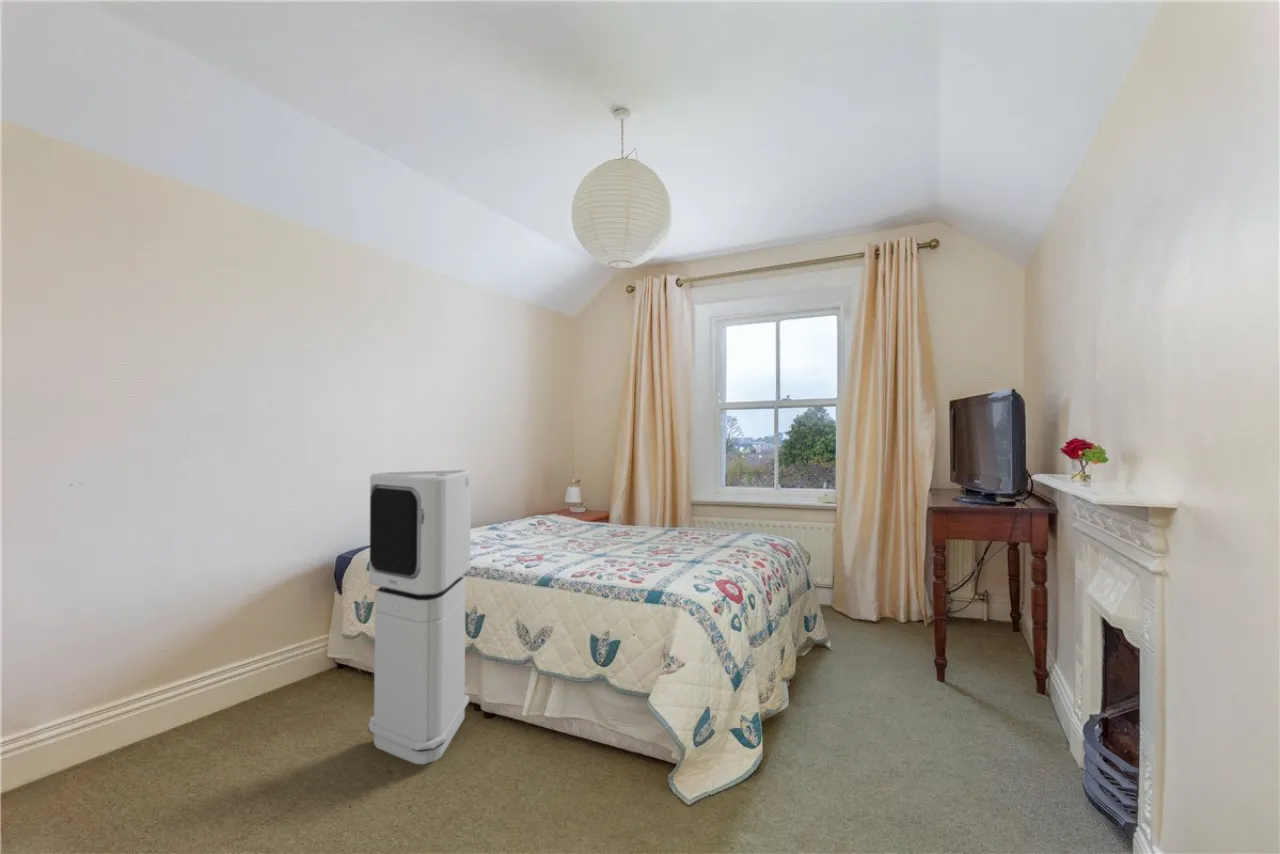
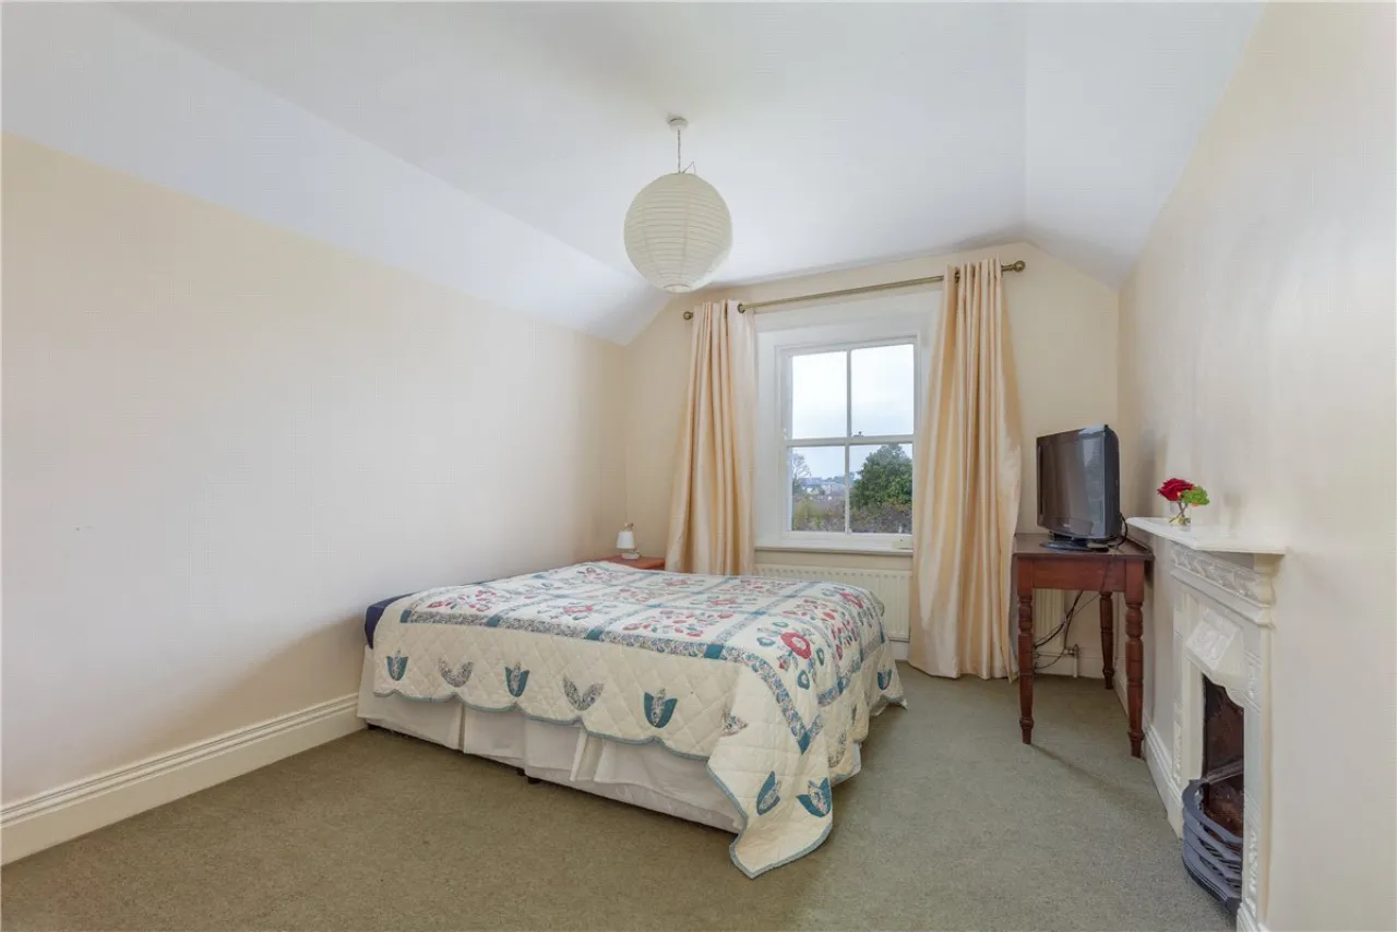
- air purifier (432, 604)
